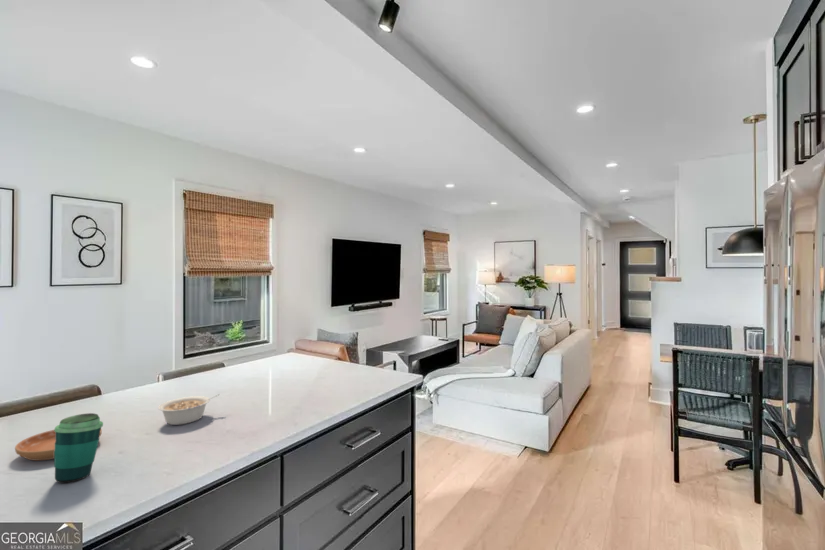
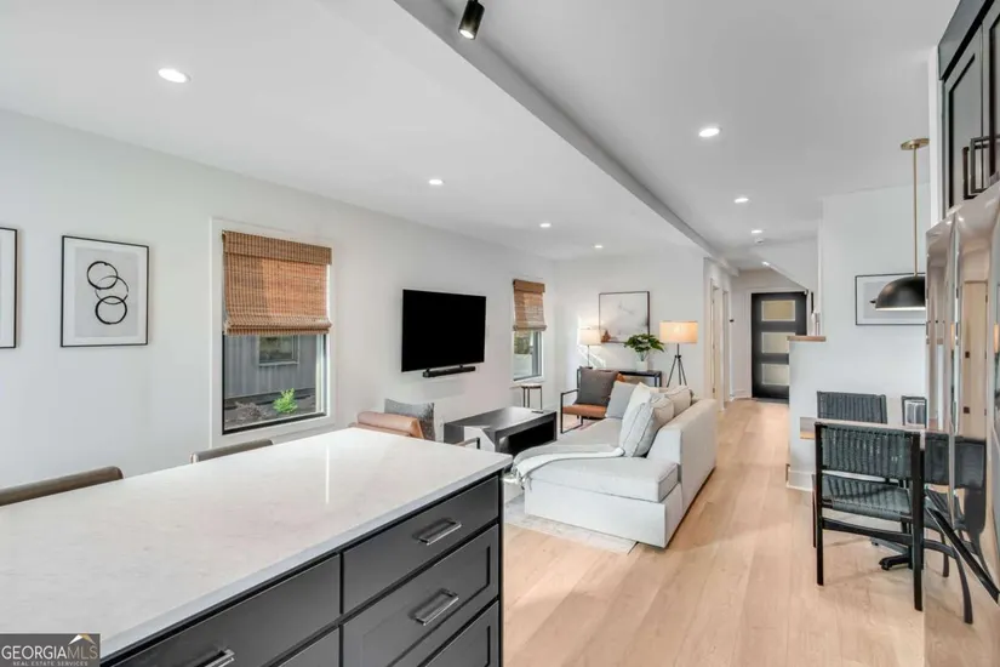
- legume (186, 408)
- saucer (55, 440)
- cup (78, 446)
